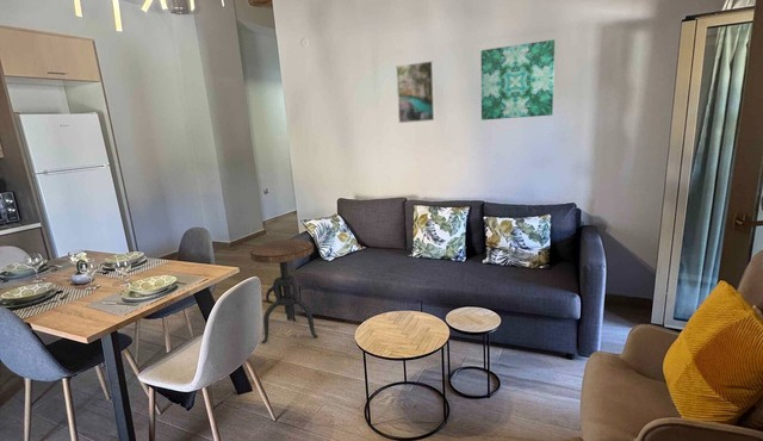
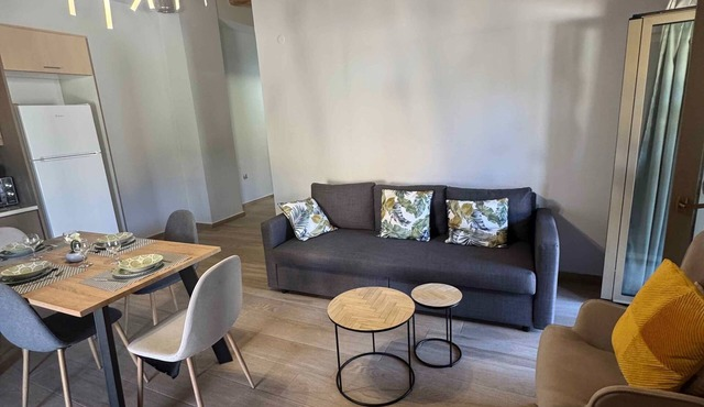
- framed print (415, 93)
- side table (287, 291)
- wall art (516, 82)
